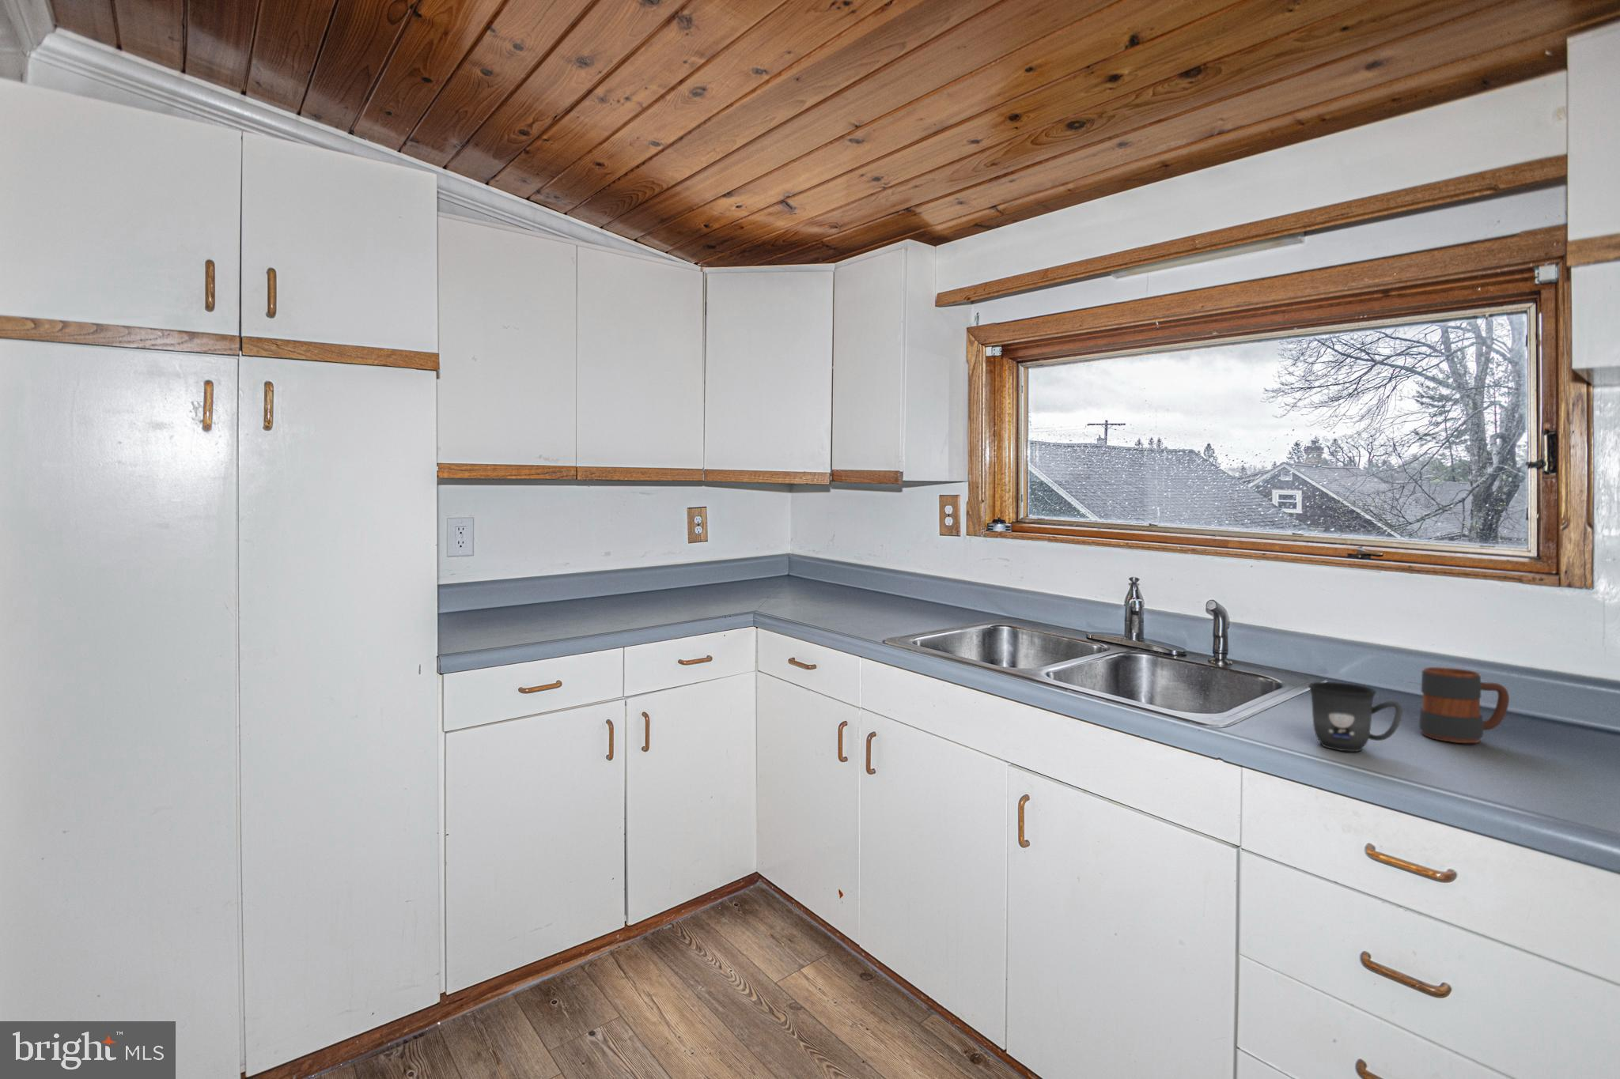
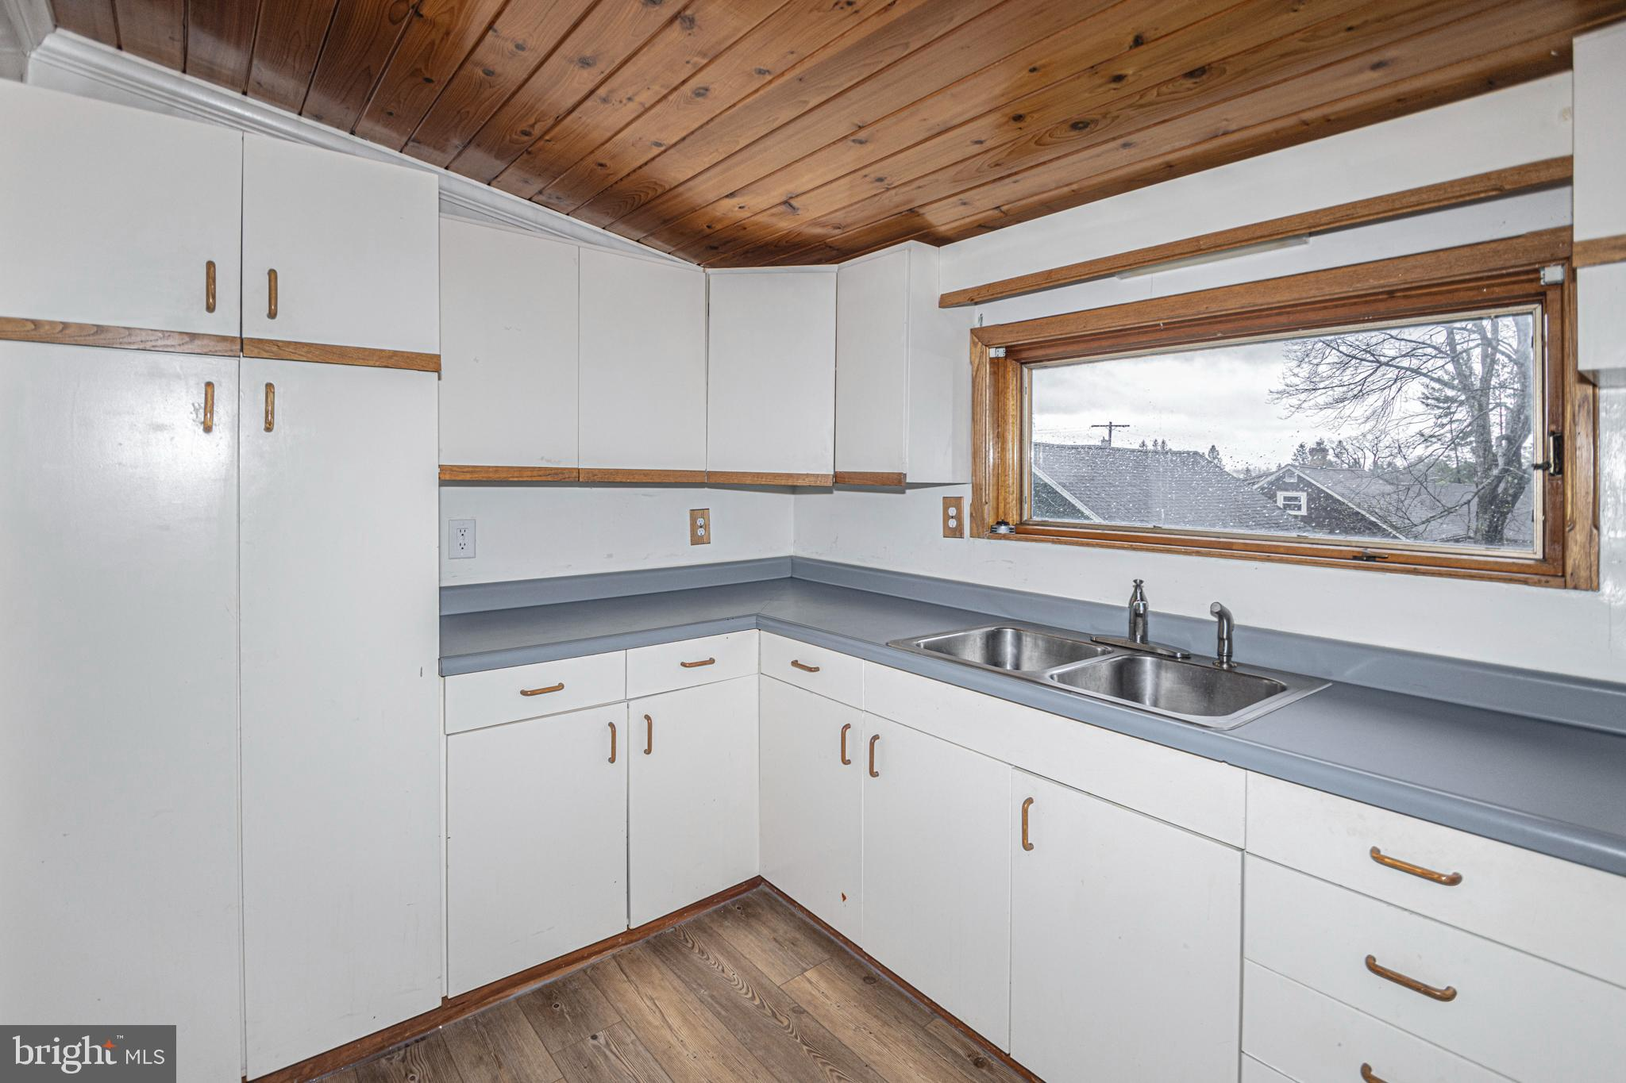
- mug (1354, 718)
- mug (1462, 706)
